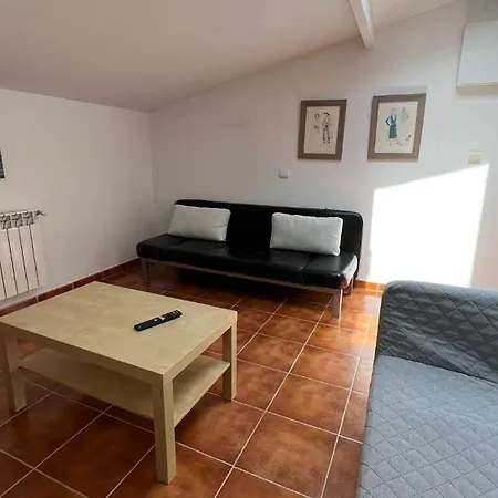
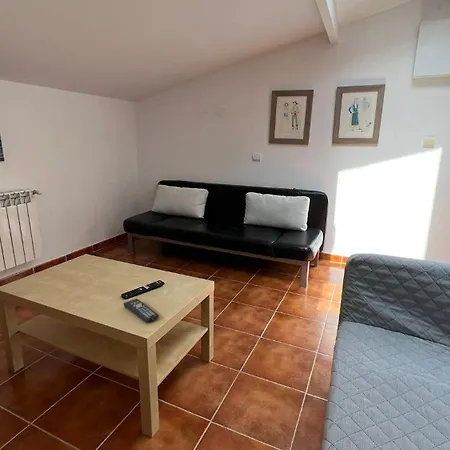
+ remote control (140, 309)
